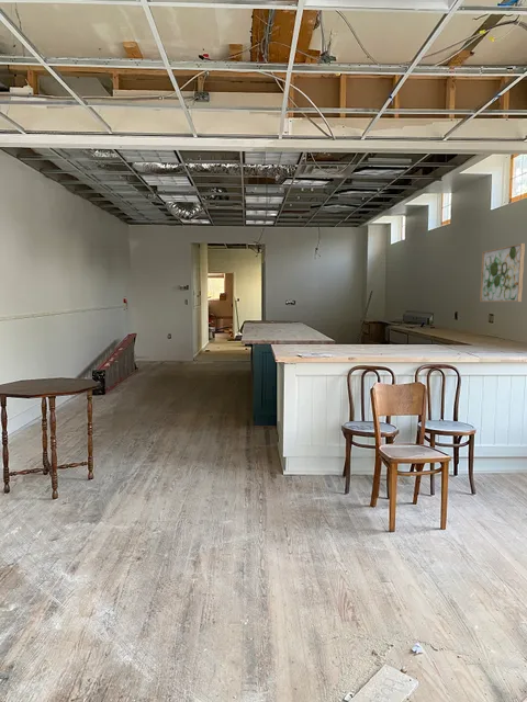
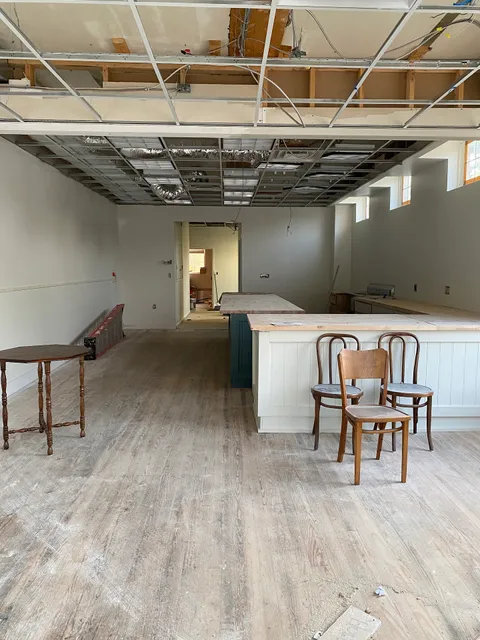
- wall art (500, 274)
